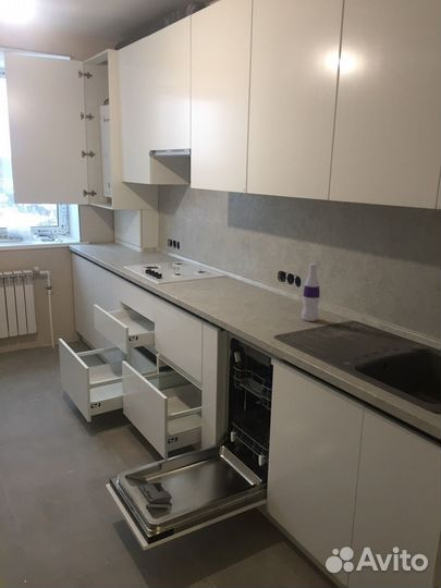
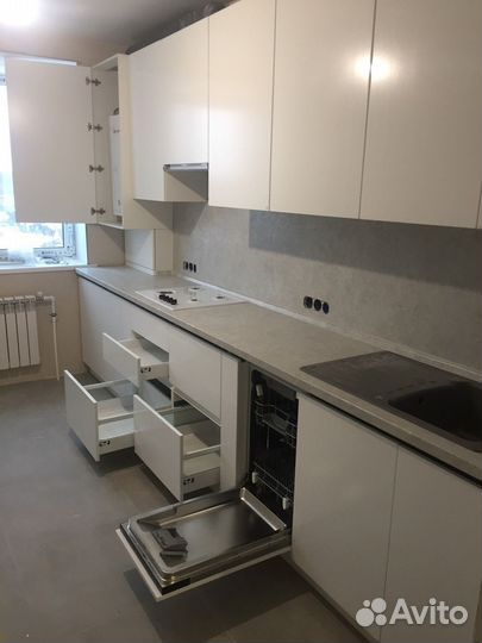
- bottle (311, 292)
